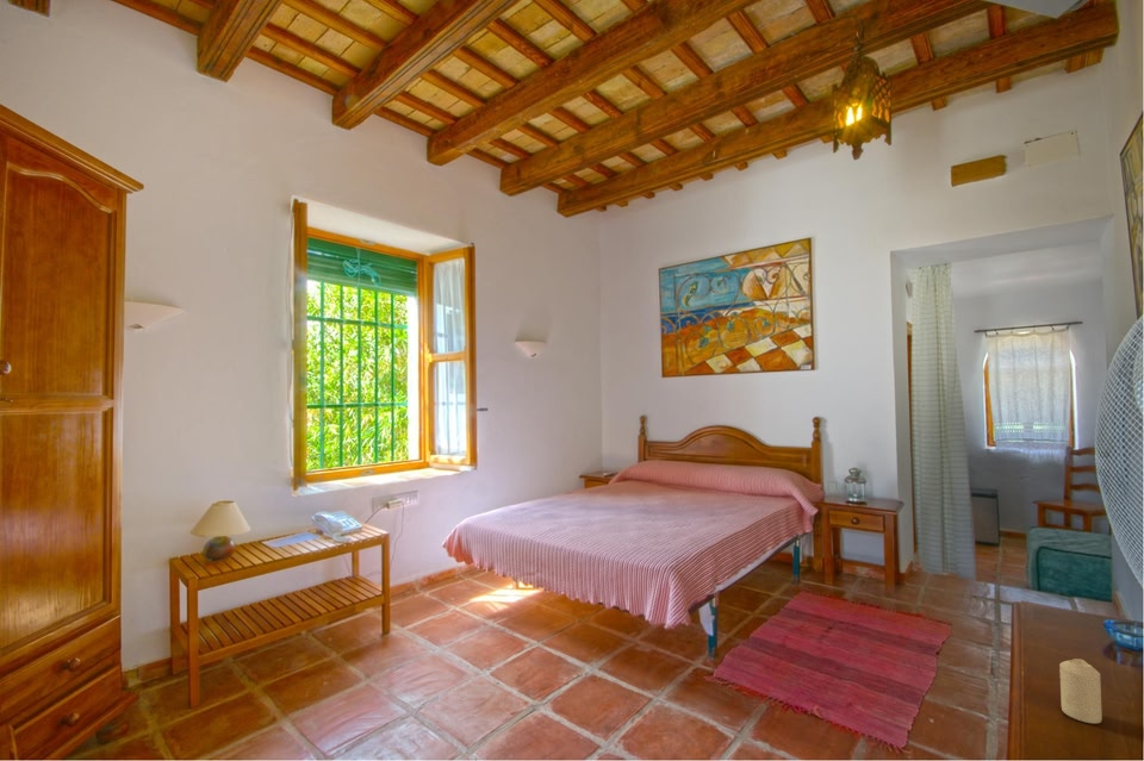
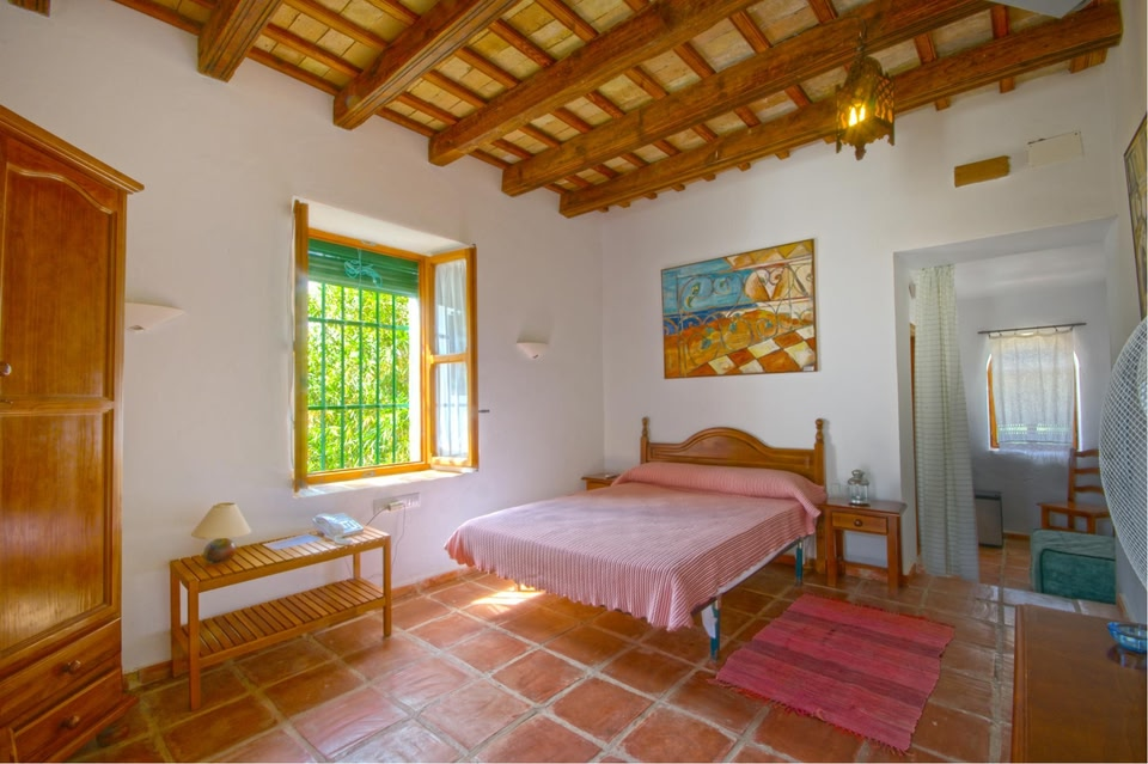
- candle (1080, 687)
